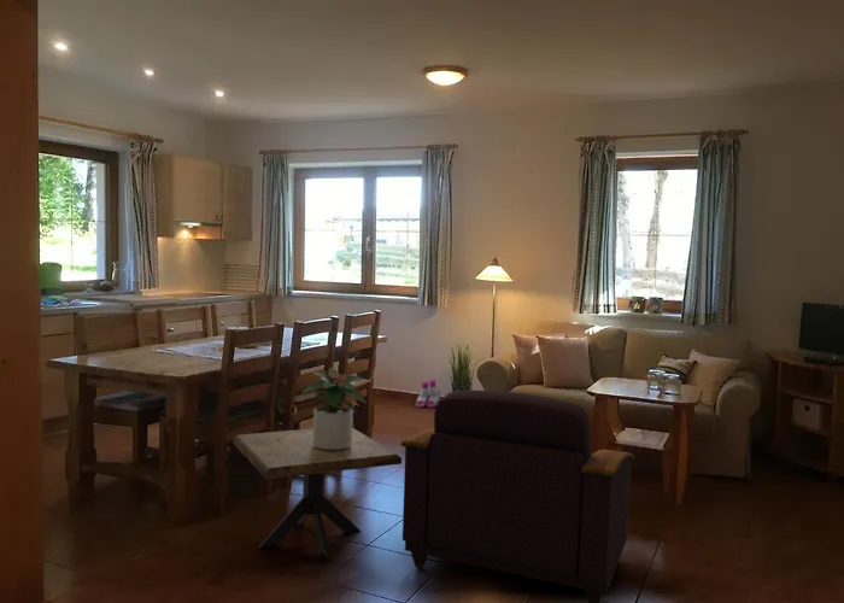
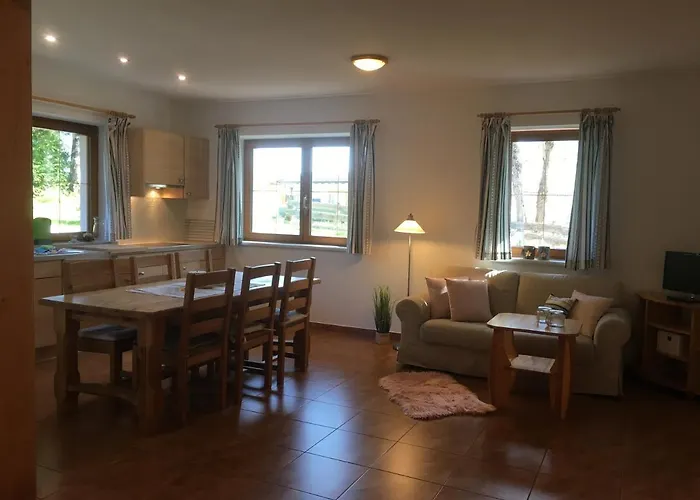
- side table (312, 491)
- armchair (521, 475)
- potted plant (334, 408)
- boots (427, 392)
